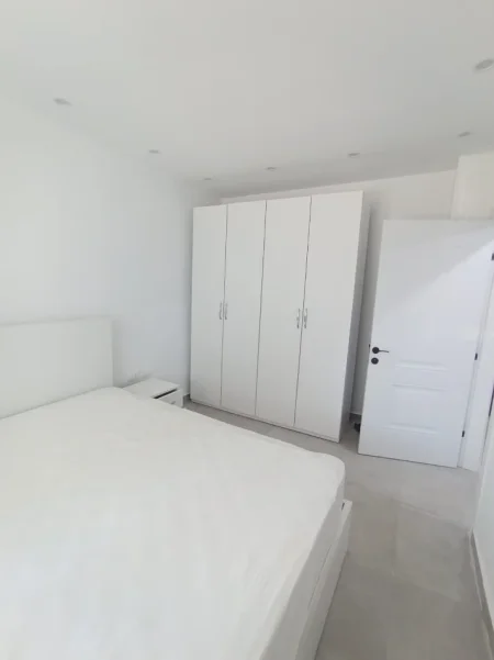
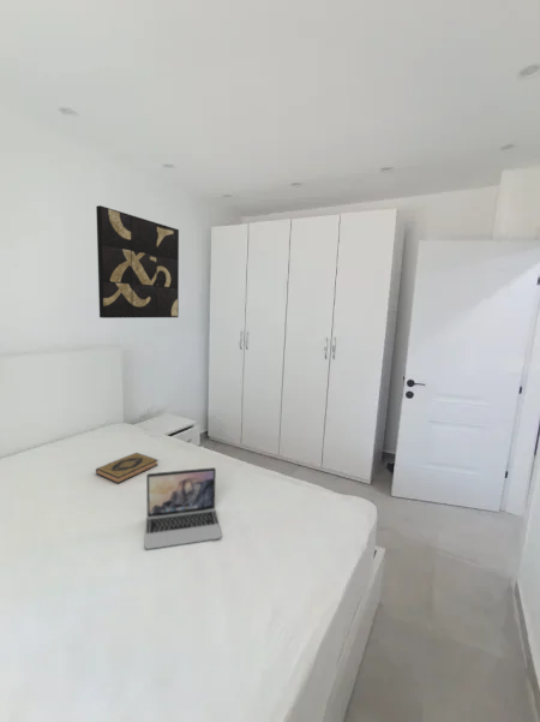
+ hardback book (127, 466)
+ wall art (143, 269)
+ laptop (182, 505)
